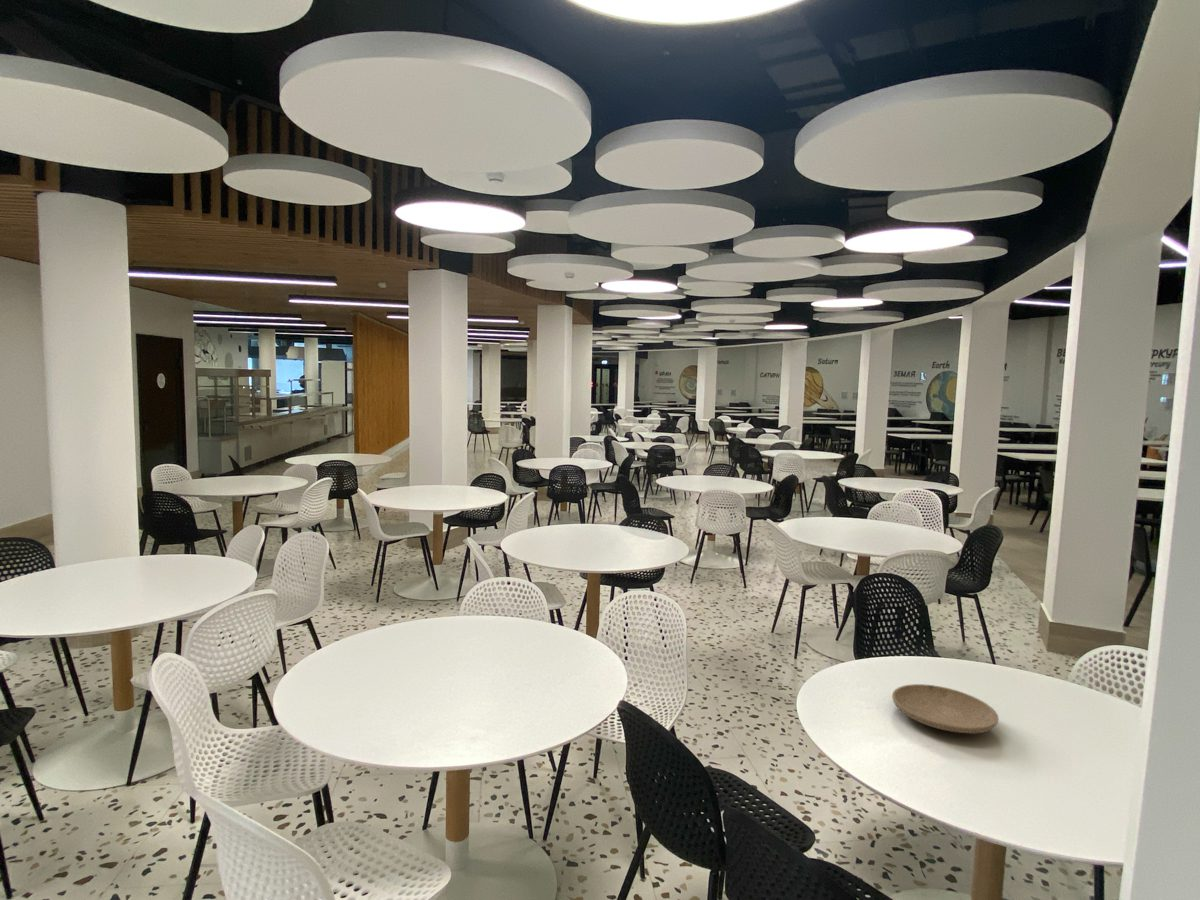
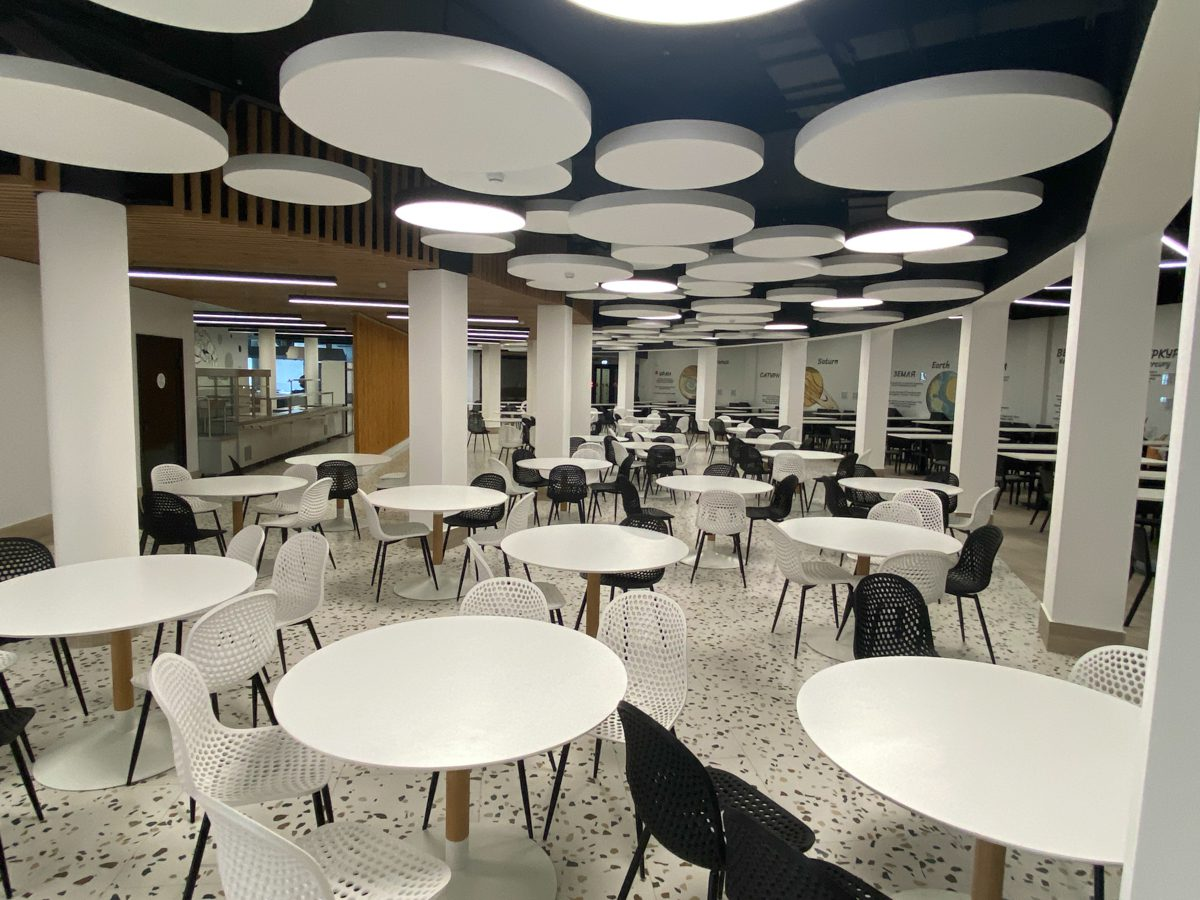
- plate (943, 712)
